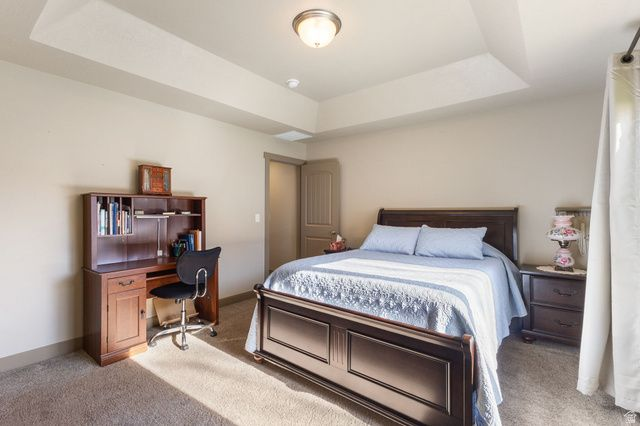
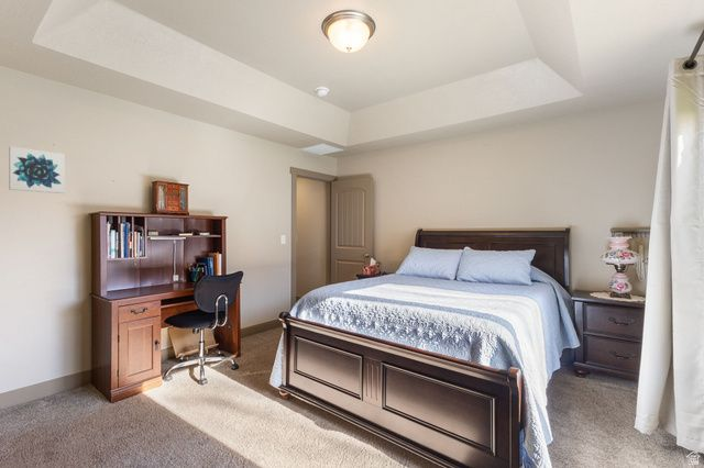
+ wall art (37, 170)
